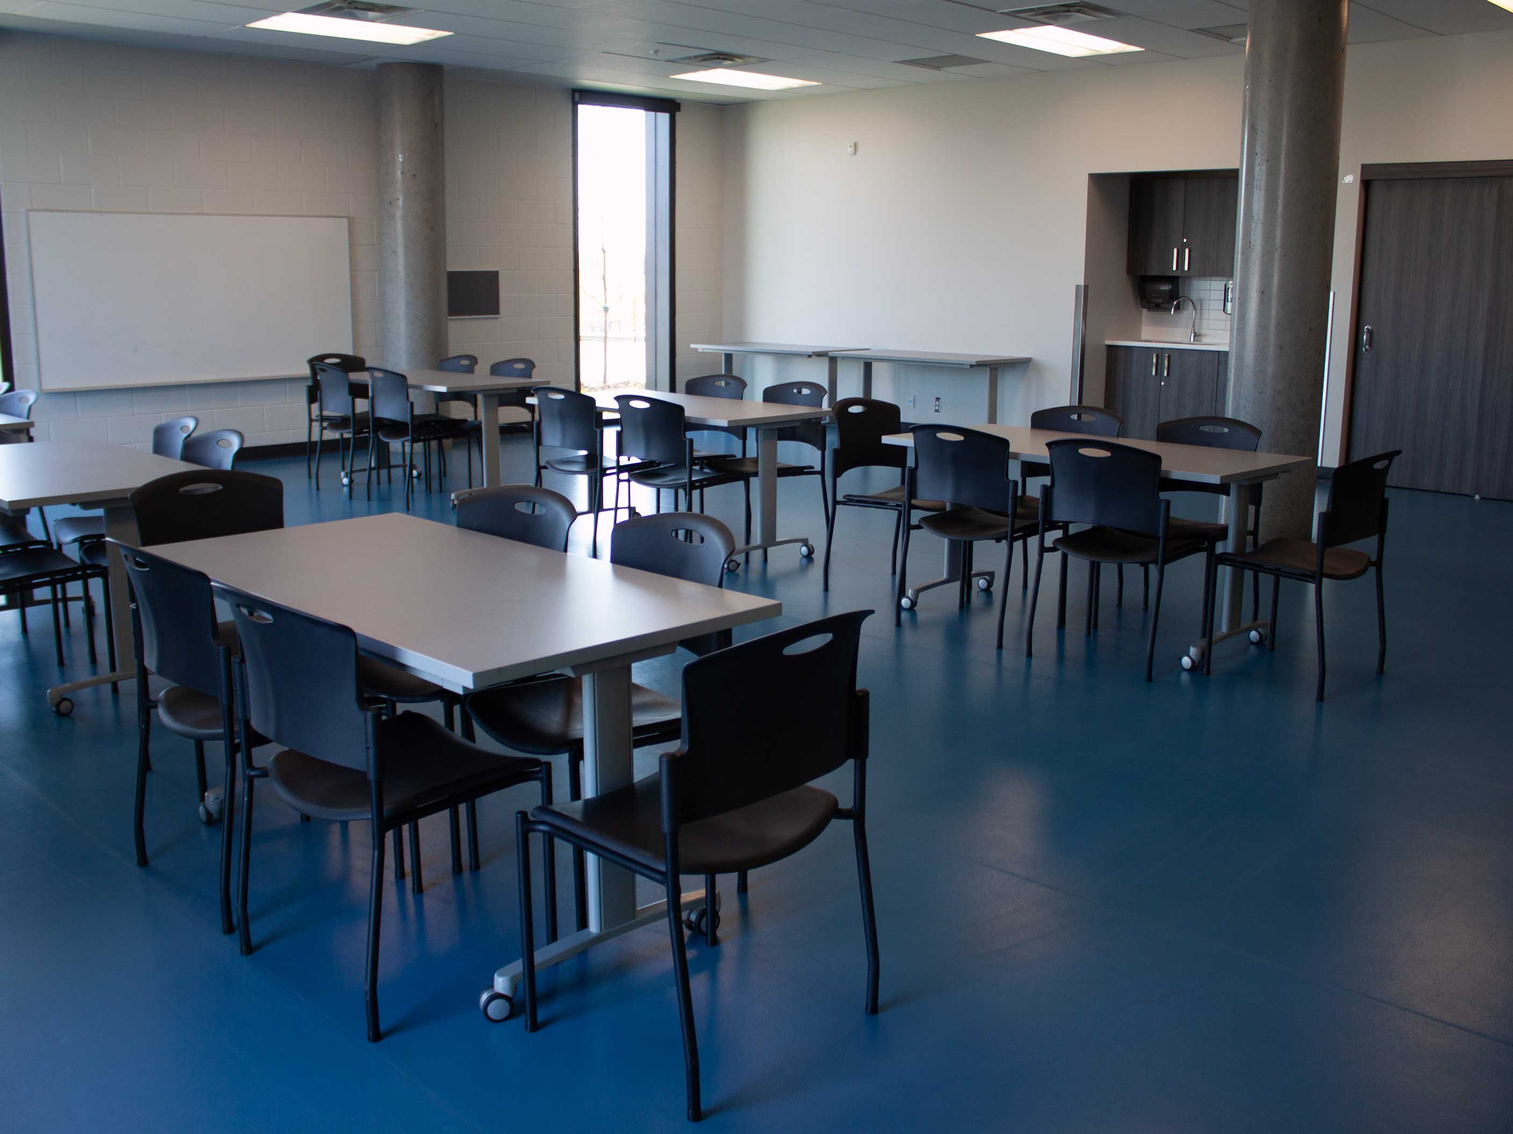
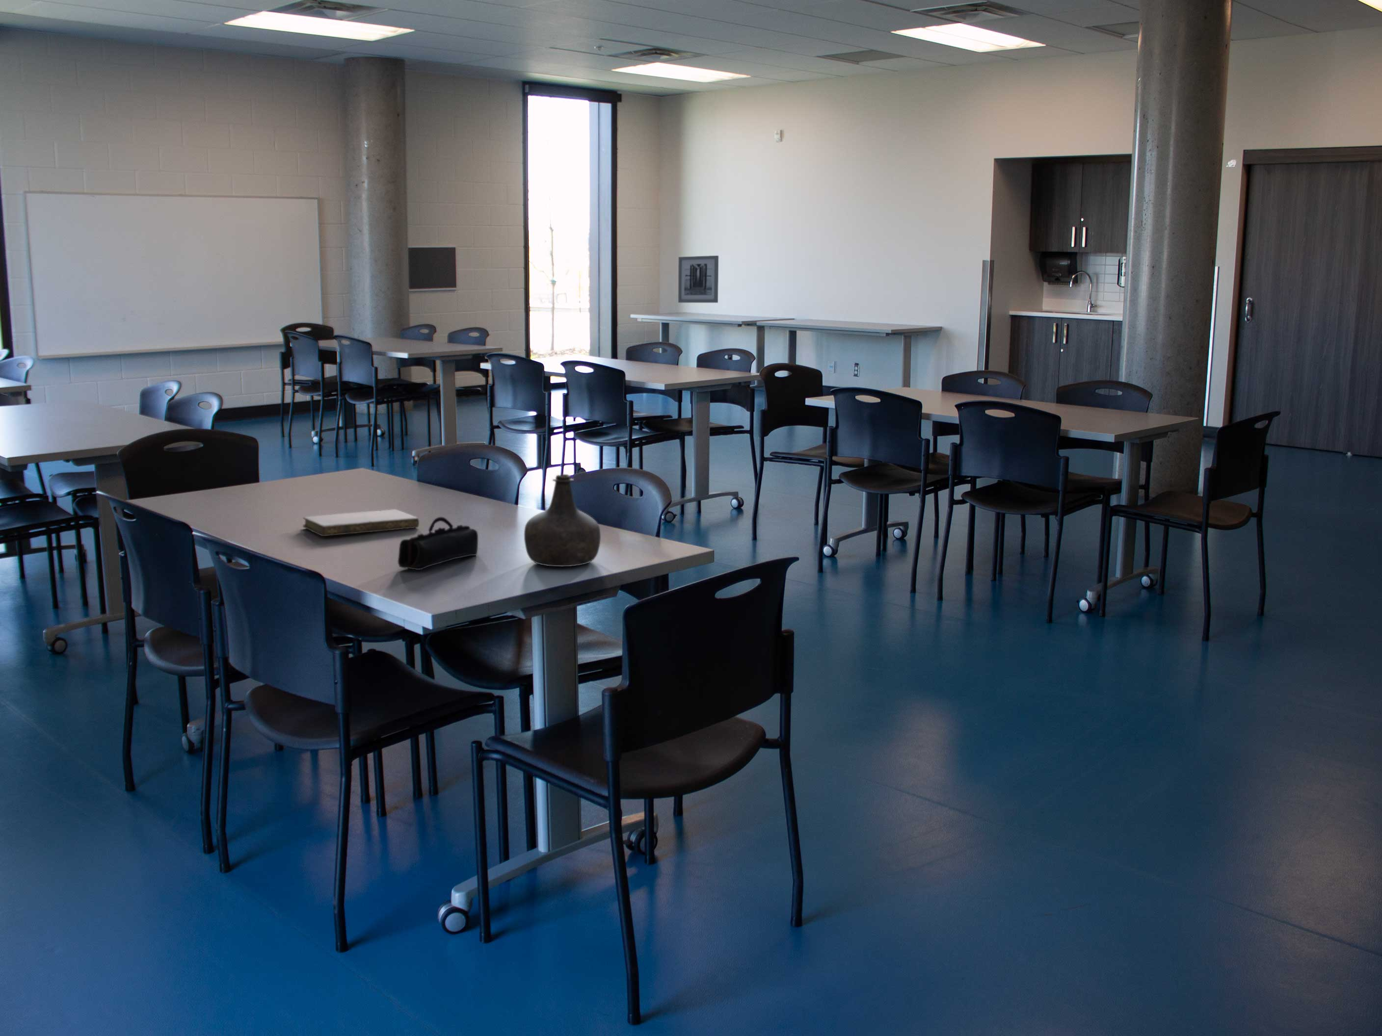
+ pencil case (440, 540)
+ wall art (698, 279)
+ bottle (562, 518)
+ notebook (360, 522)
